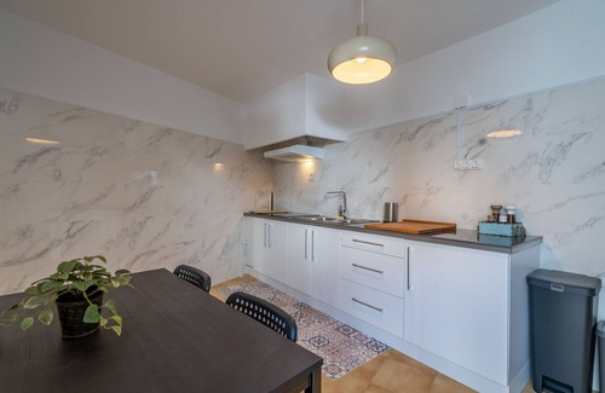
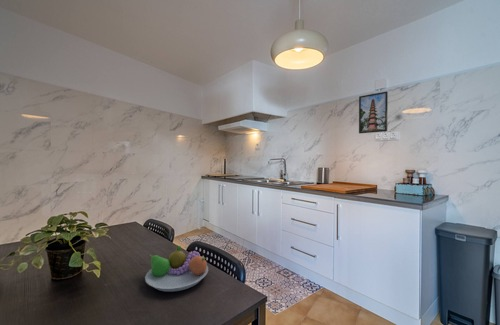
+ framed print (372, 113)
+ fruit bowl (176, 265)
